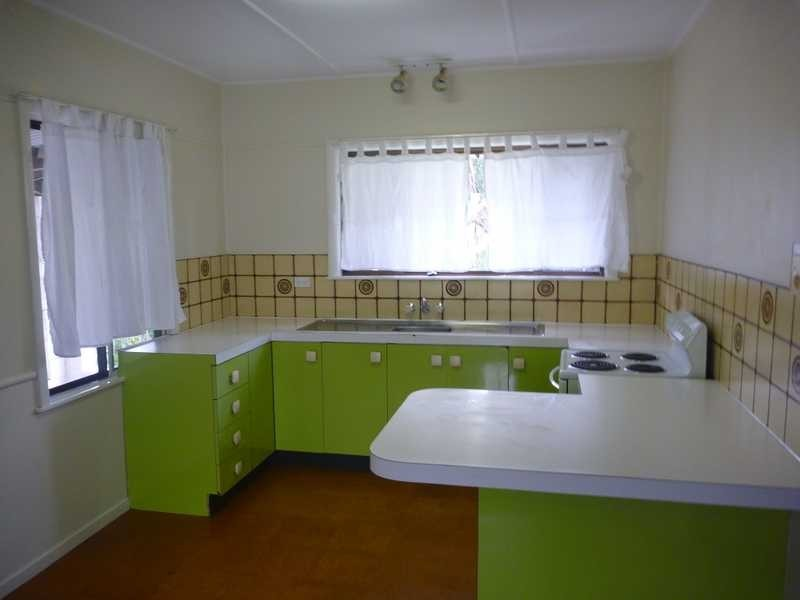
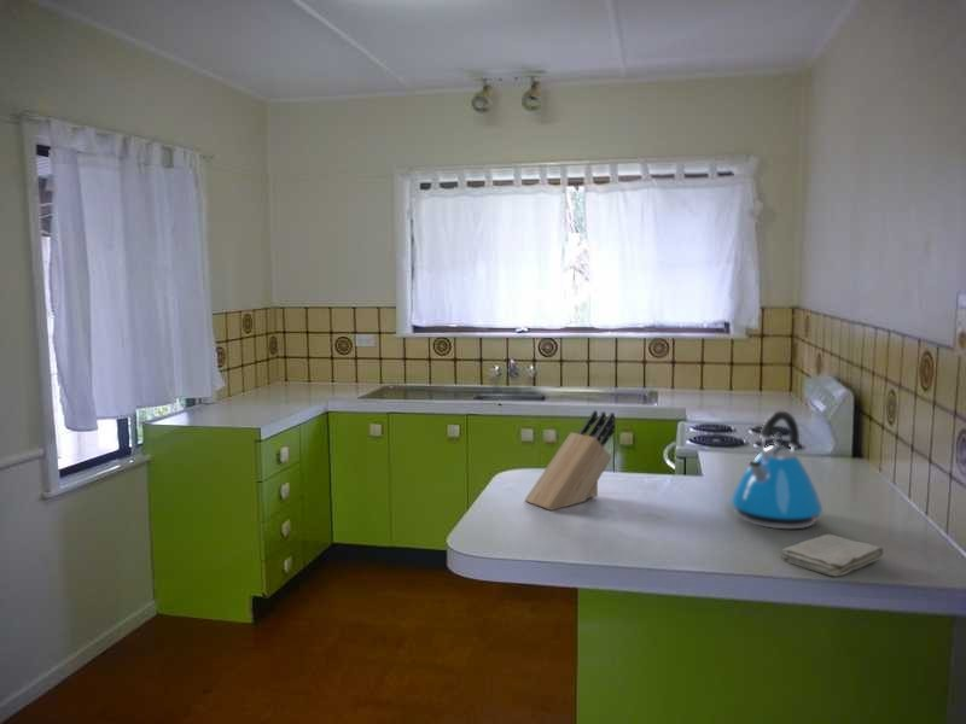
+ washcloth (831, 553)
+ knife block (574, 456)
+ kettle (779, 463)
